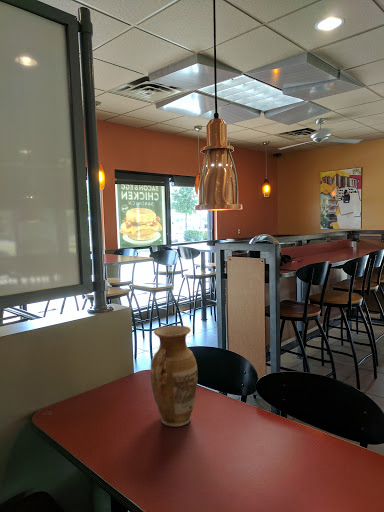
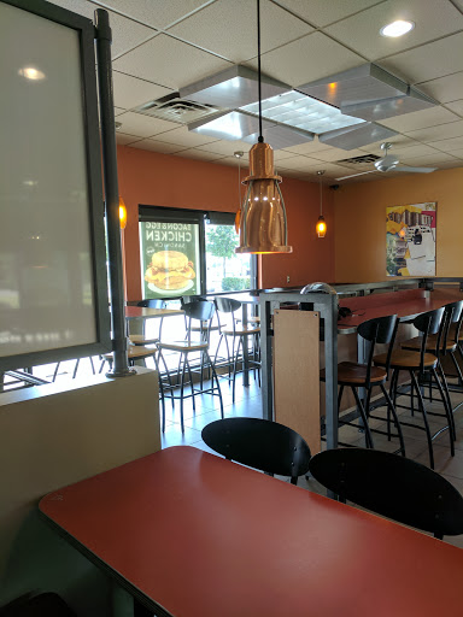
- vase (174, 374)
